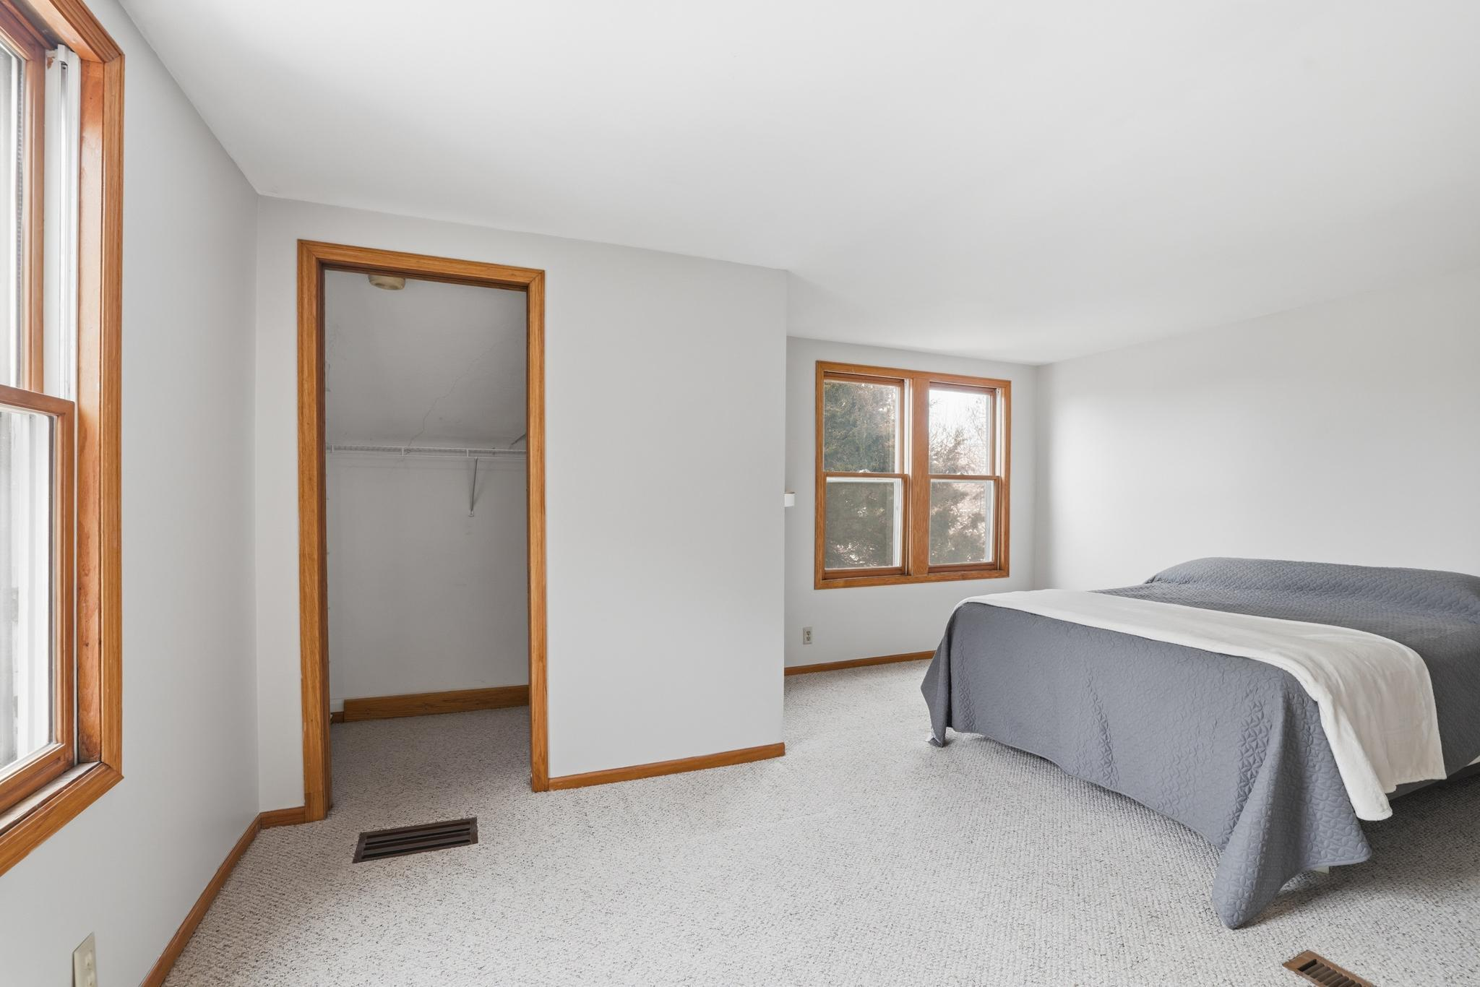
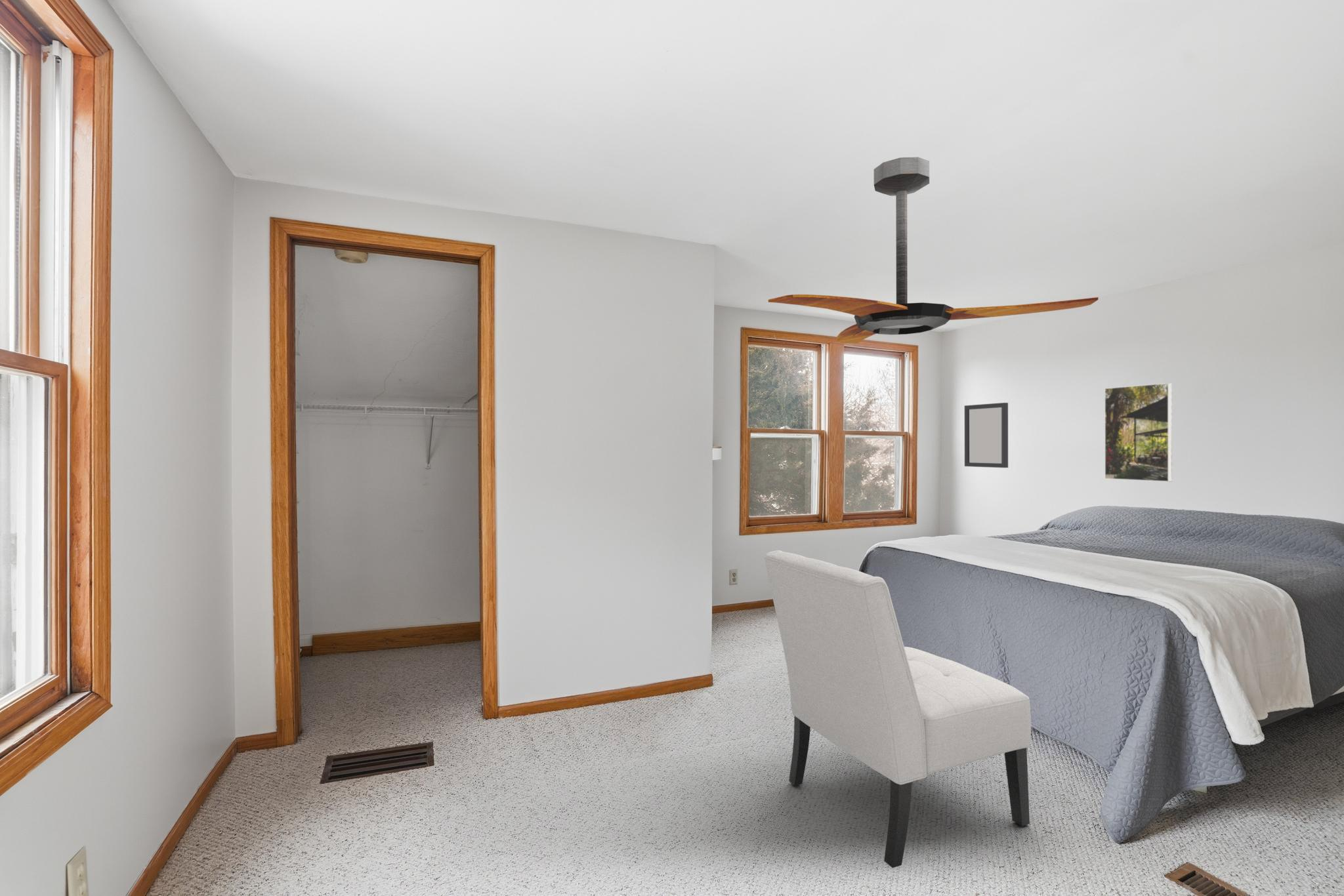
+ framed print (1137, 433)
+ chair (891, 680)
+ ceiling fan (907, 248)
+ home mirror (986, 436)
